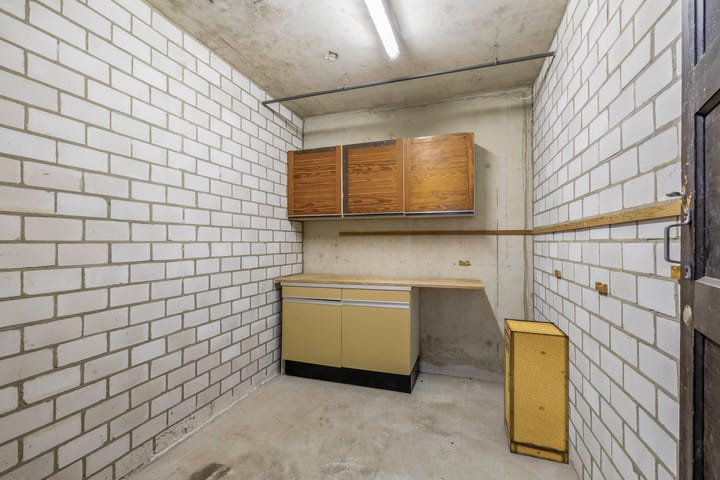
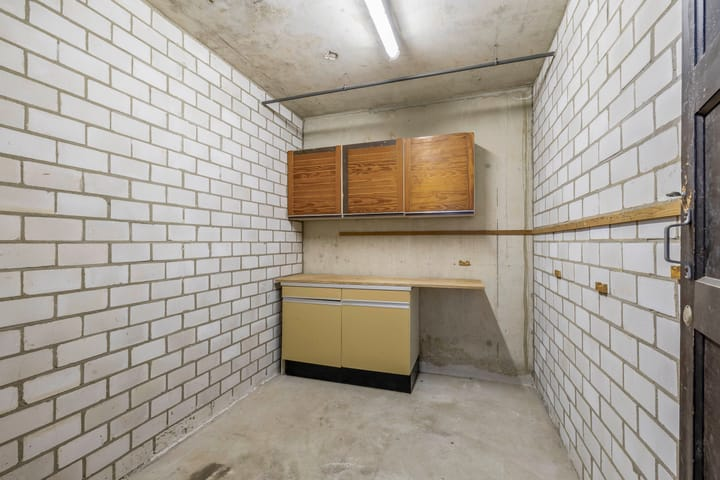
- storage cabinet (533, 384)
